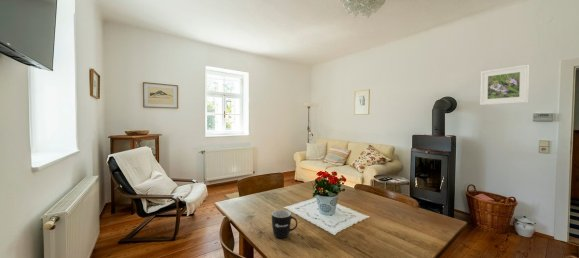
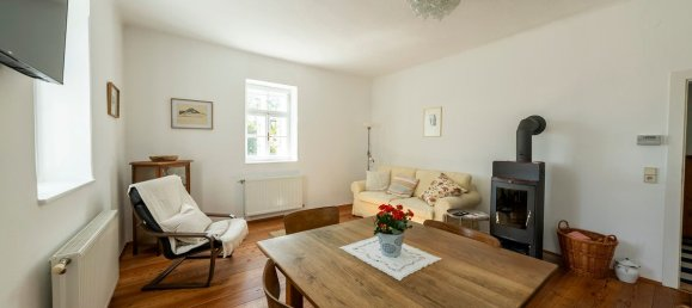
- mug (284, 224)
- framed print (503, 86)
